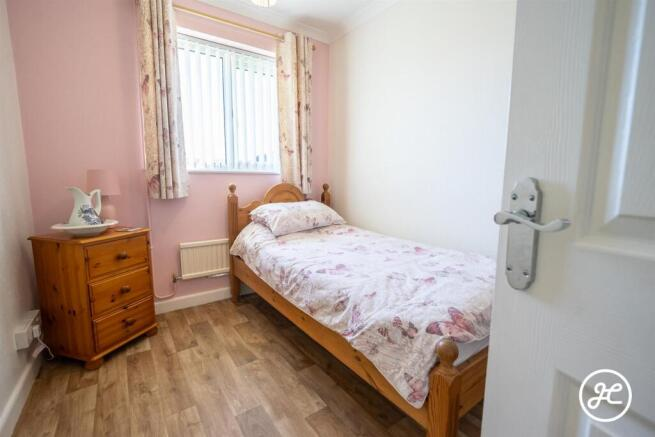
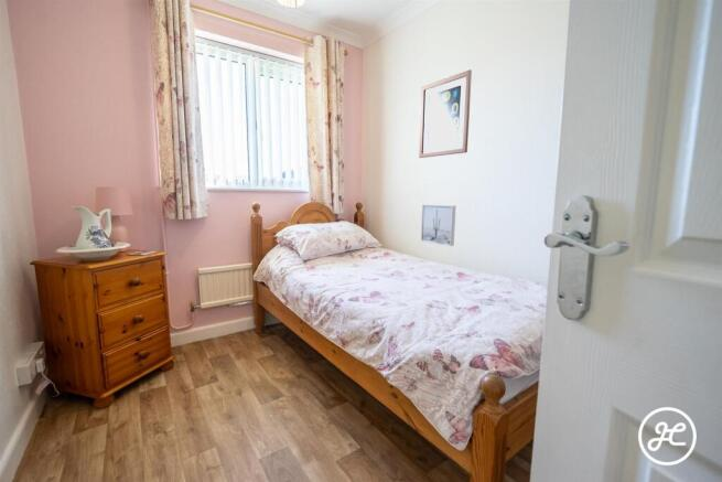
+ wall art (442, 117)
+ wall art (437, 224)
